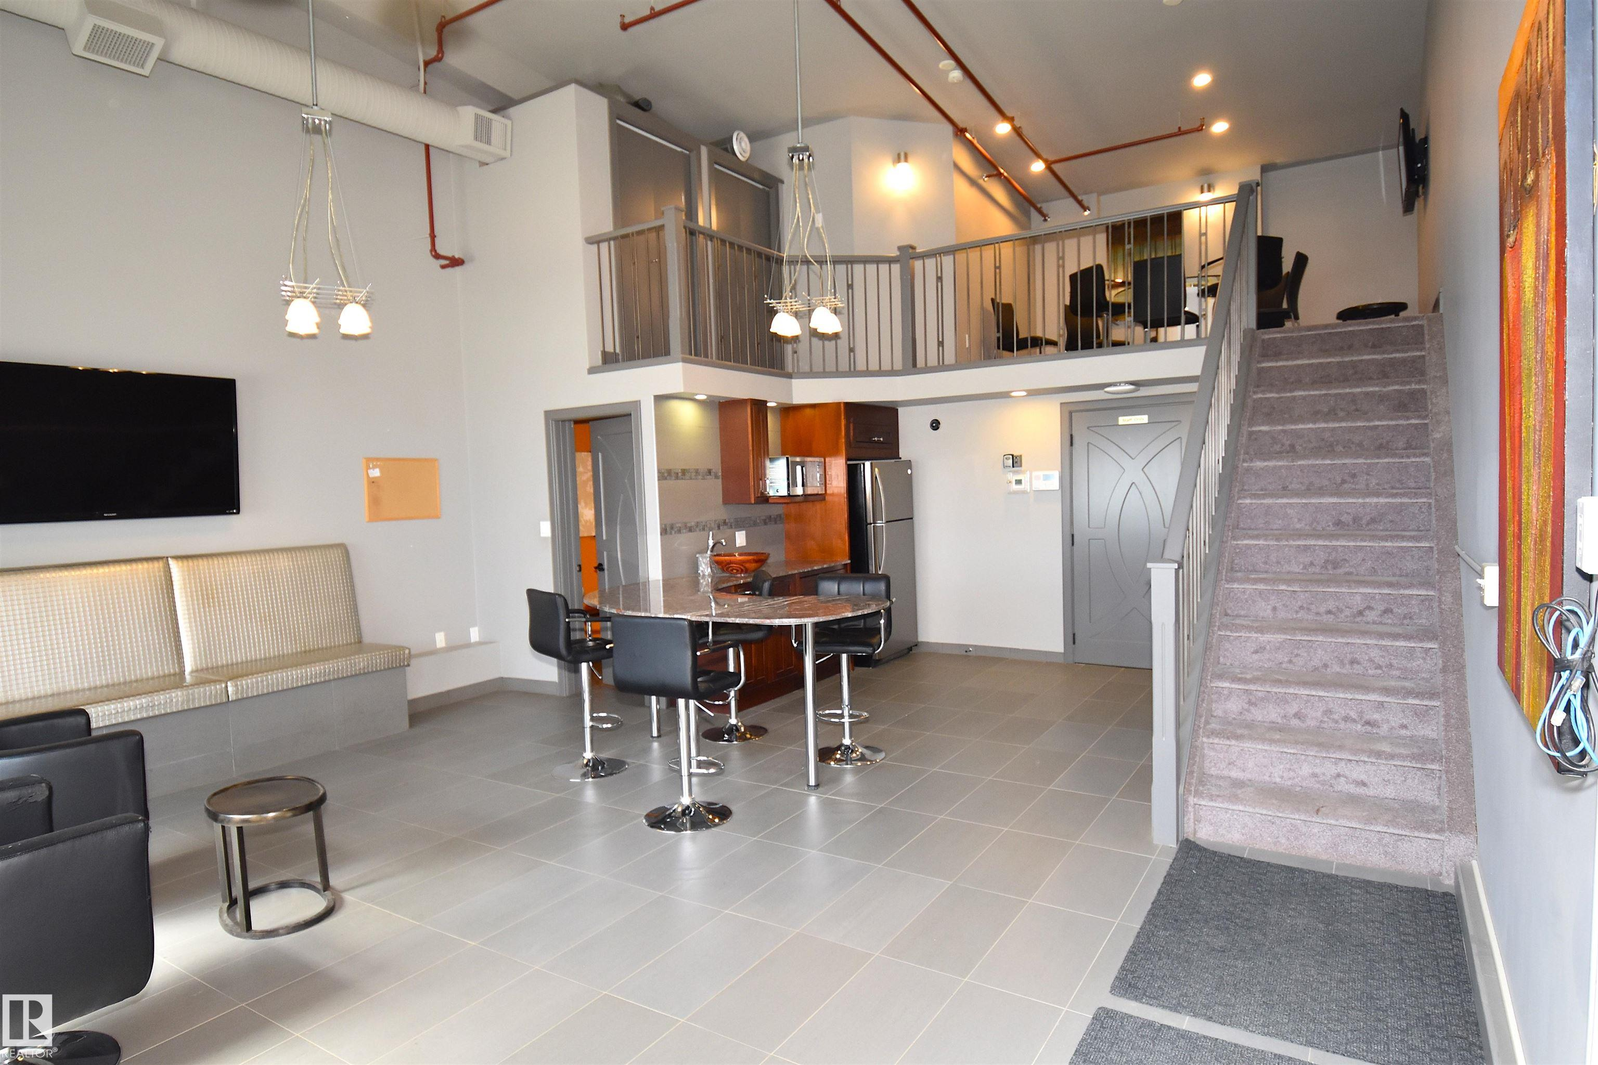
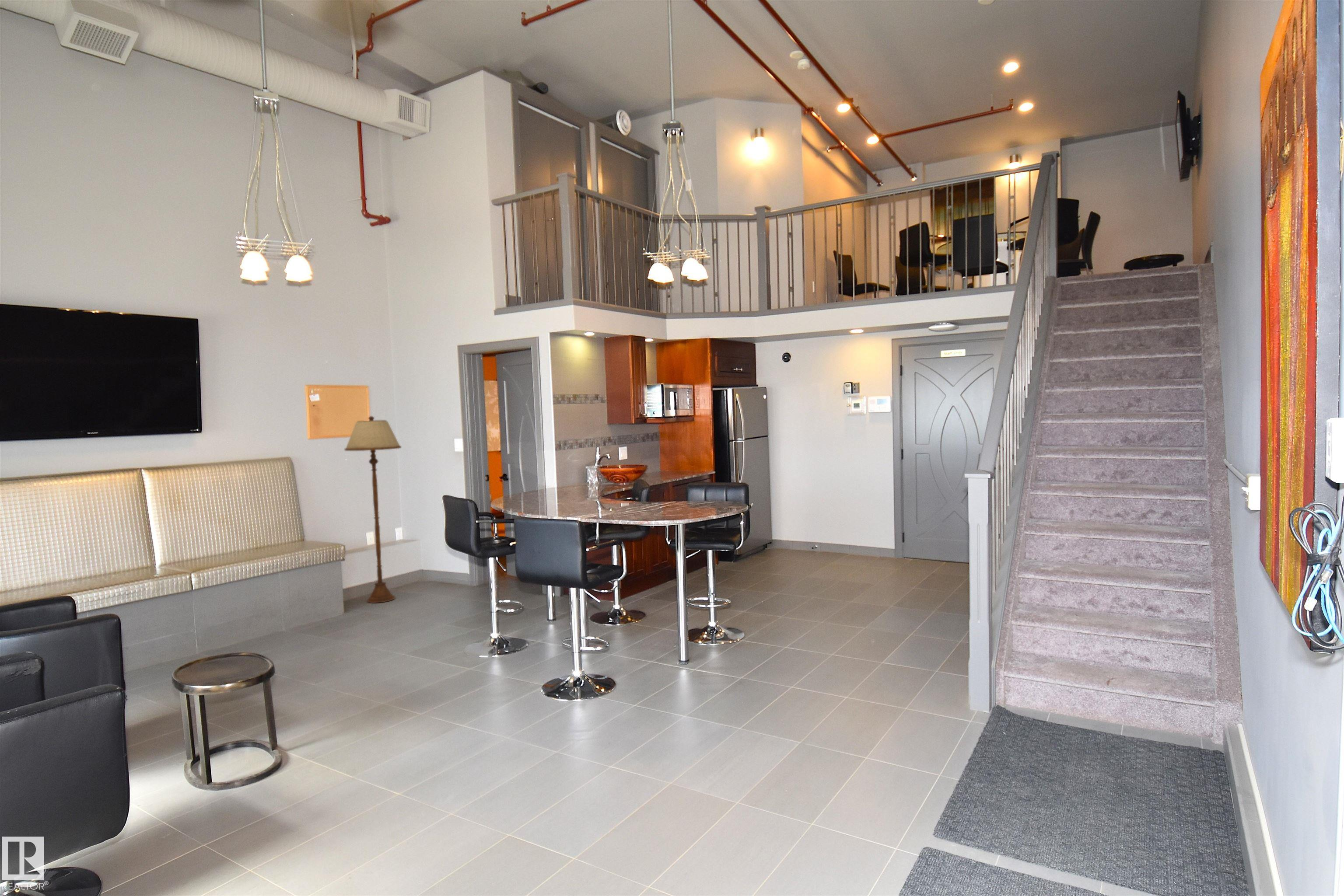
+ floor lamp (376, 508)
